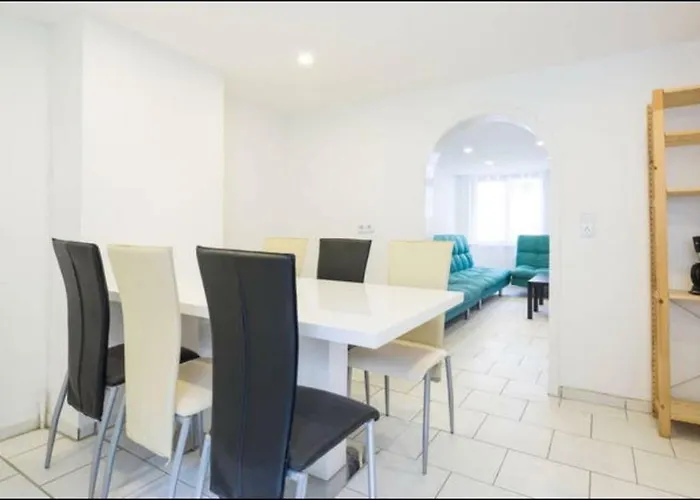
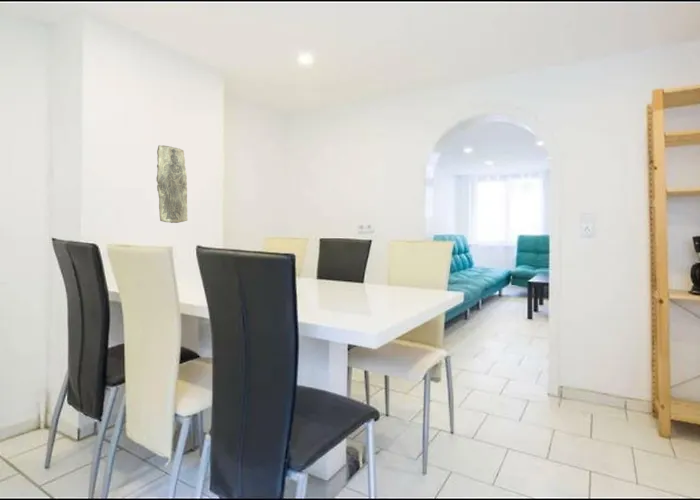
+ relief sculpture (172, 184)
